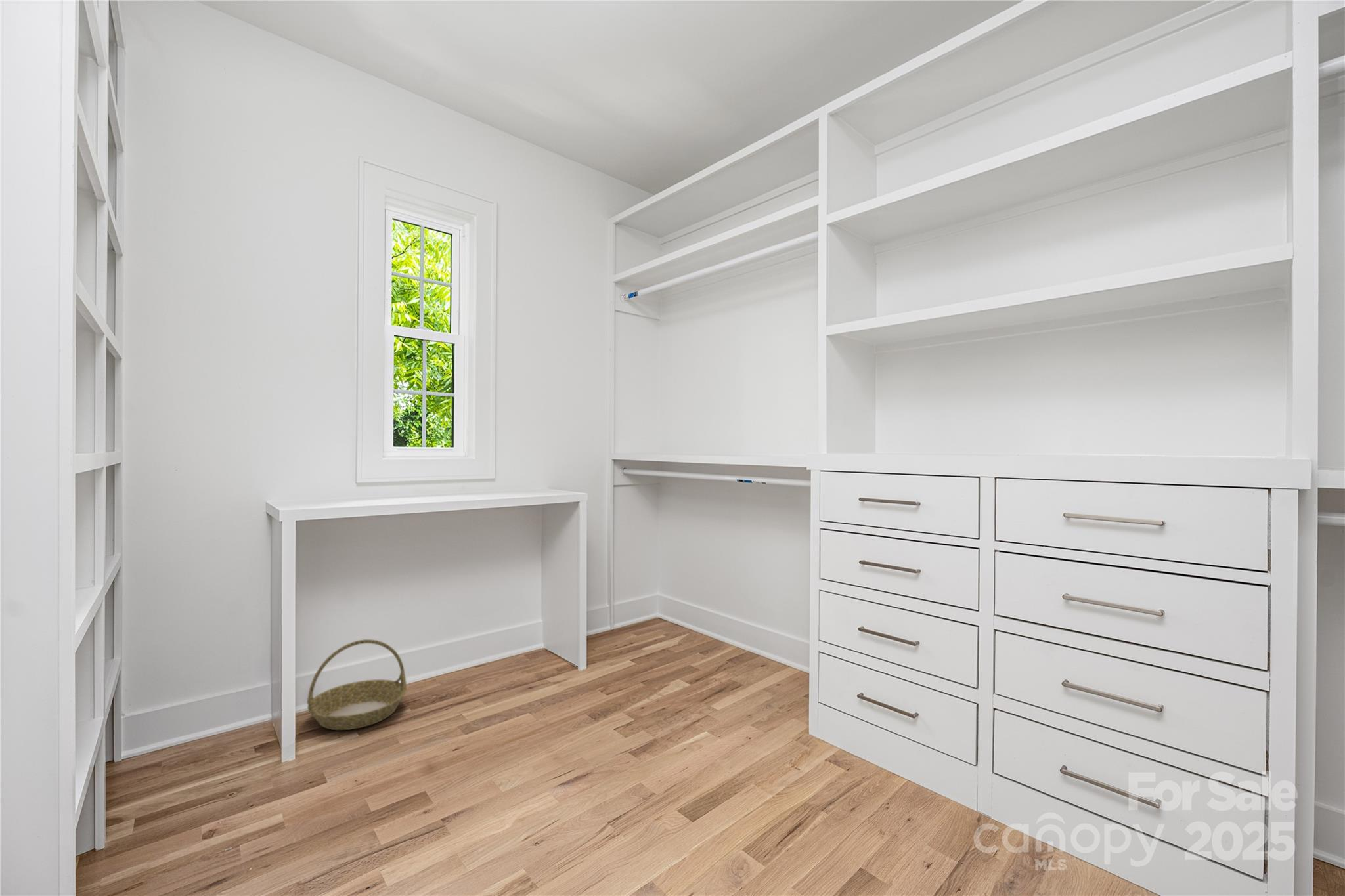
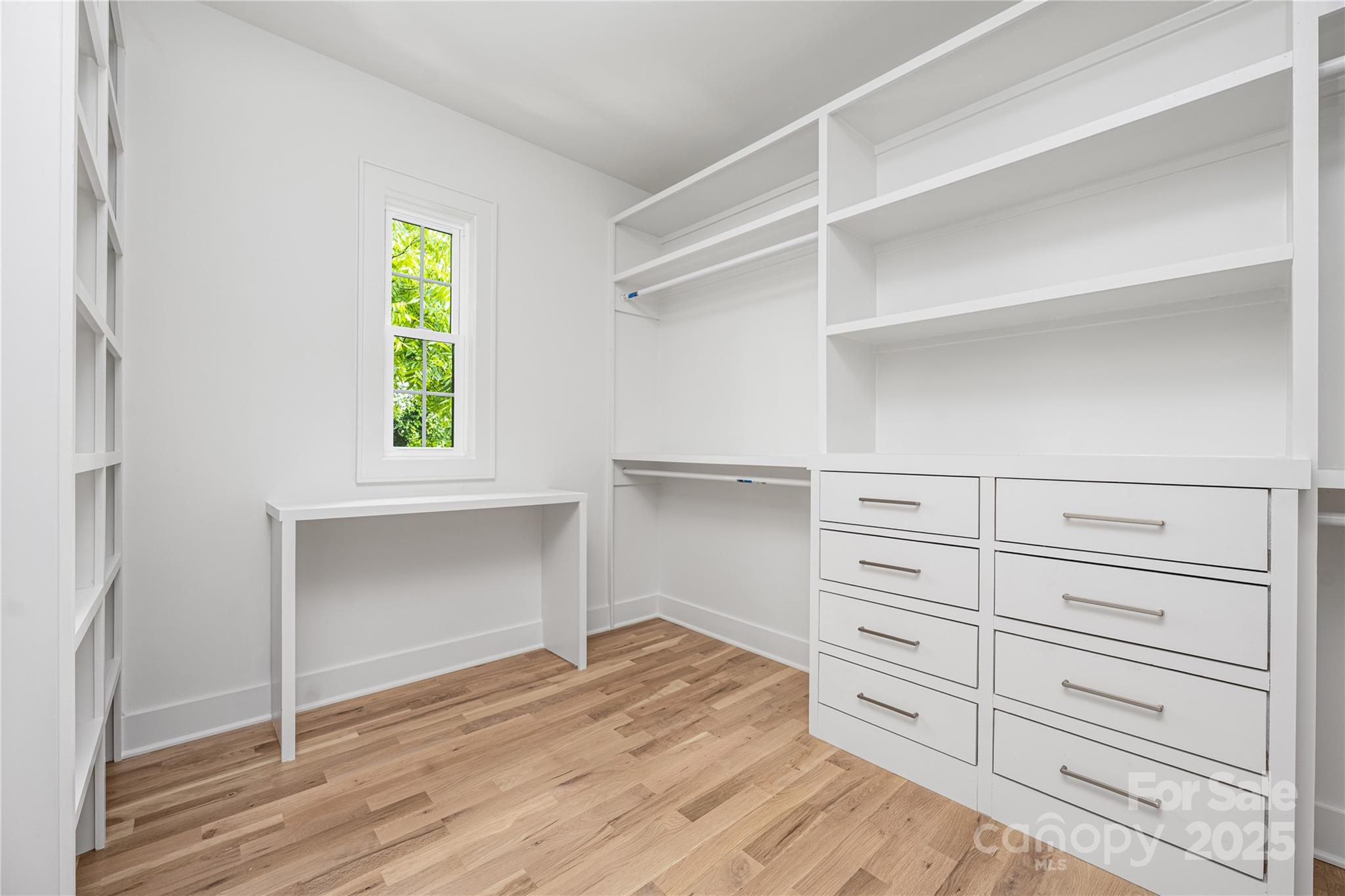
- basket (359, 681)
